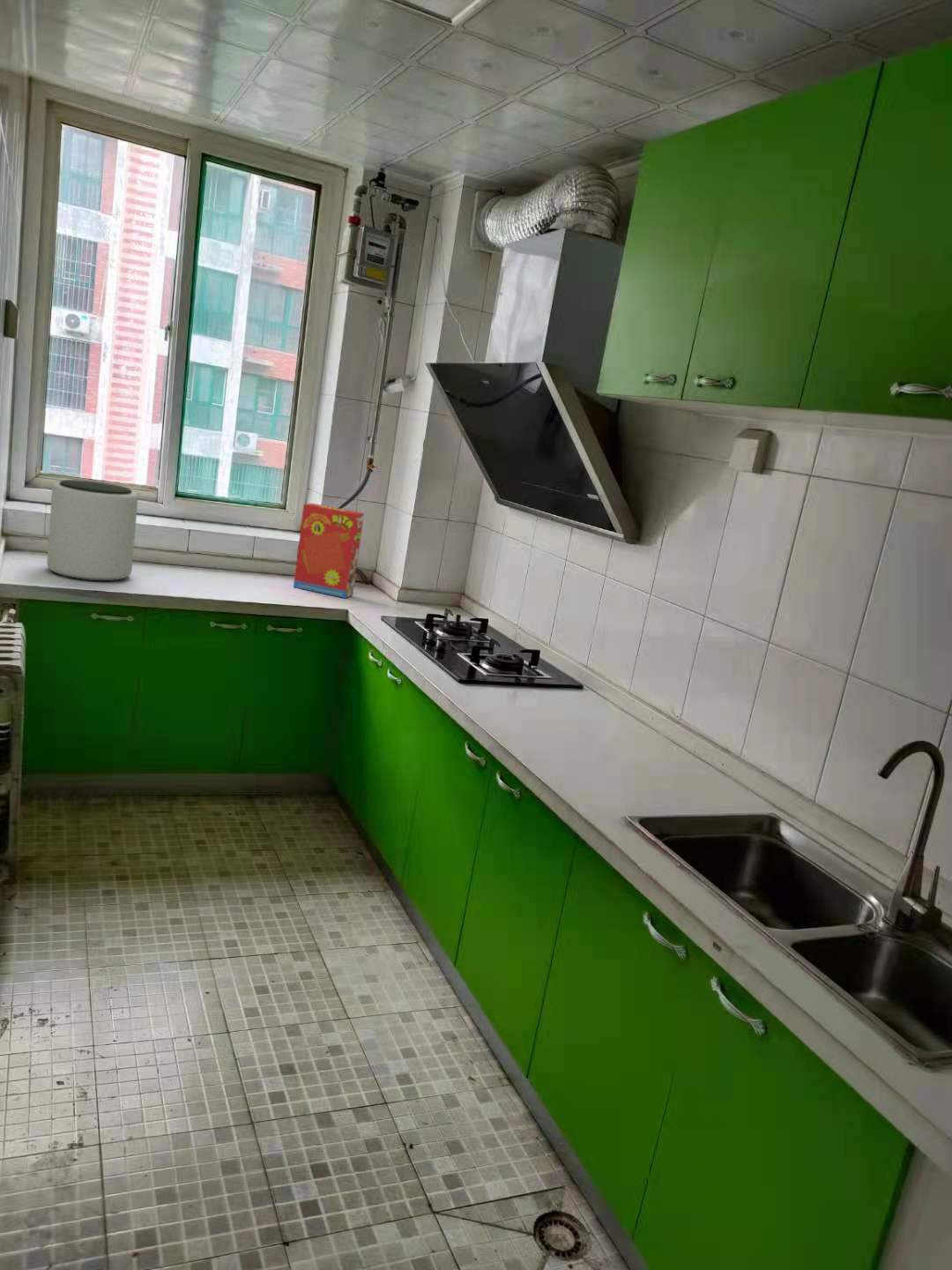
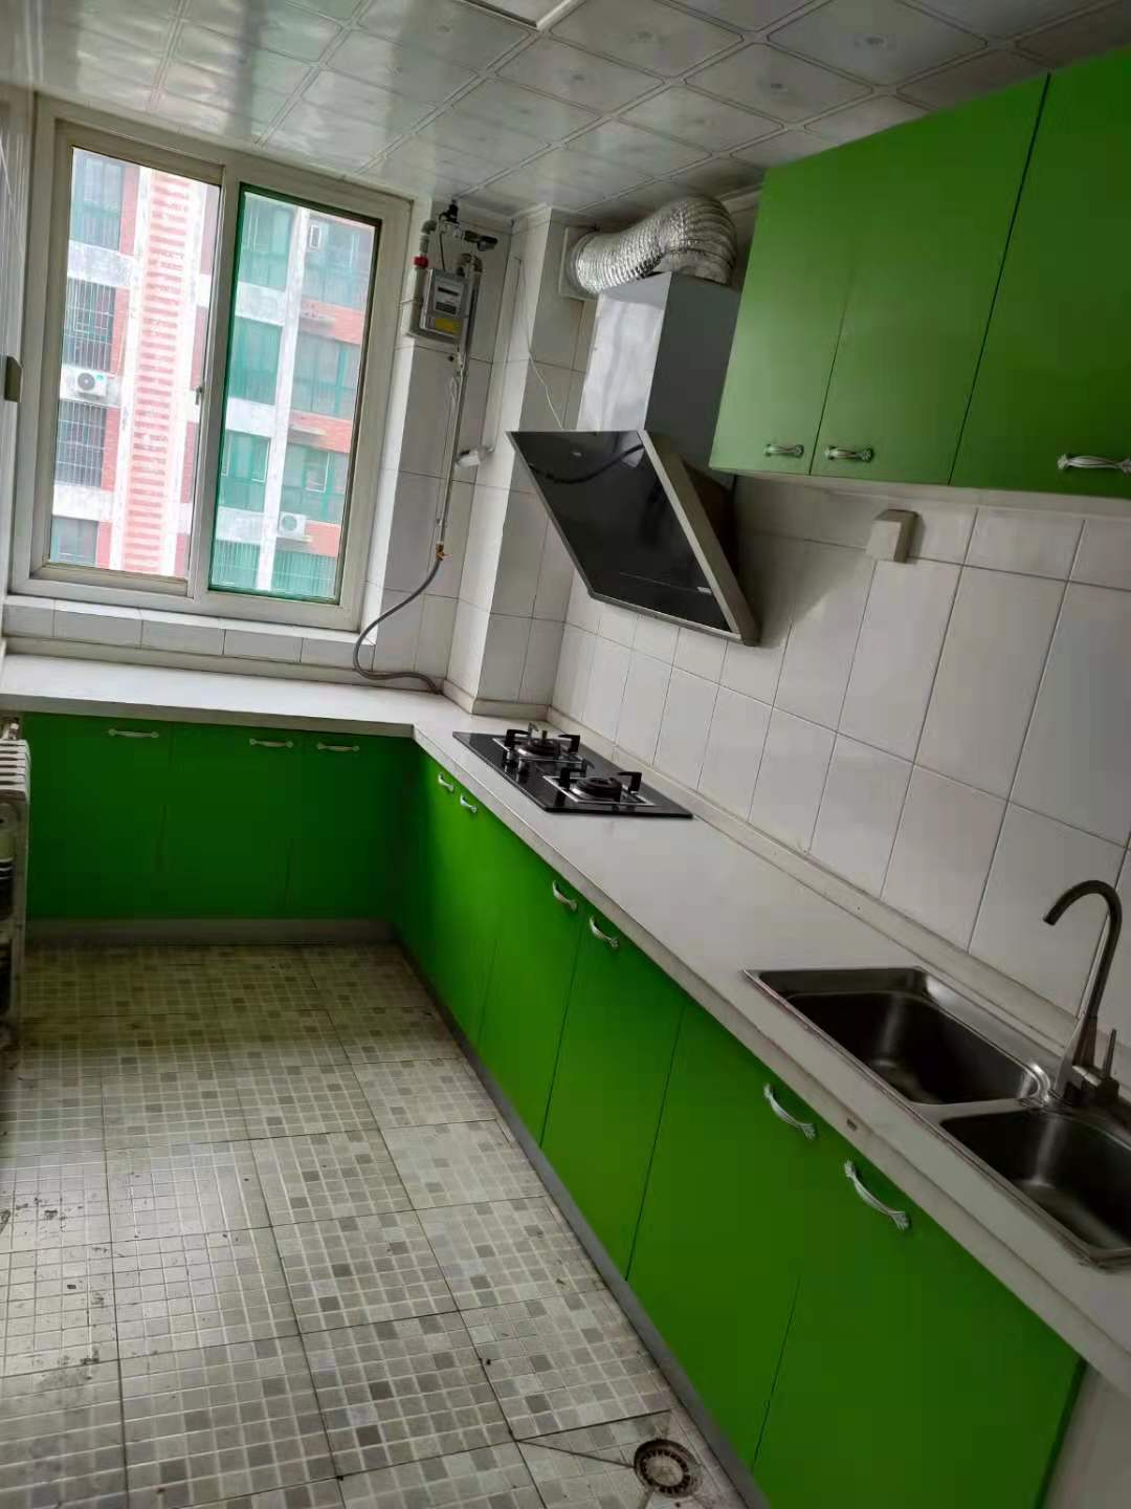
- plant pot (93, 530)
- cereal box (328, 550)
